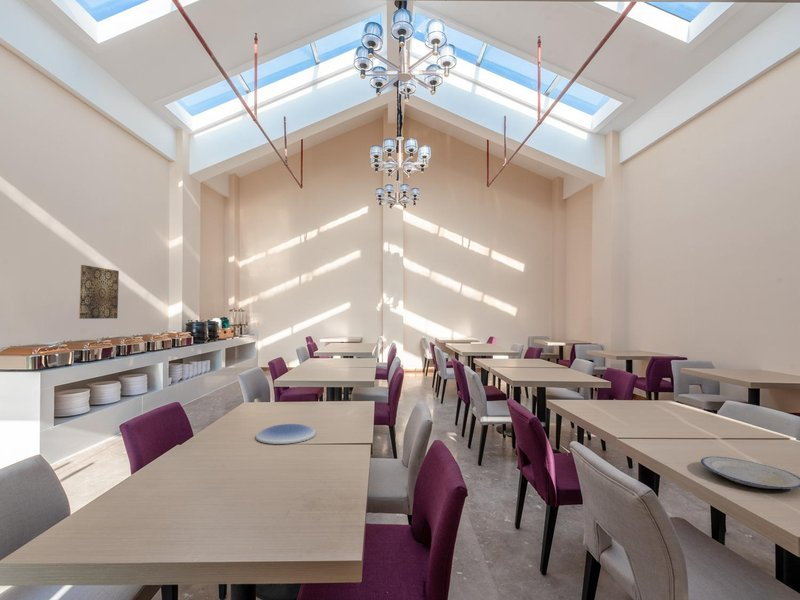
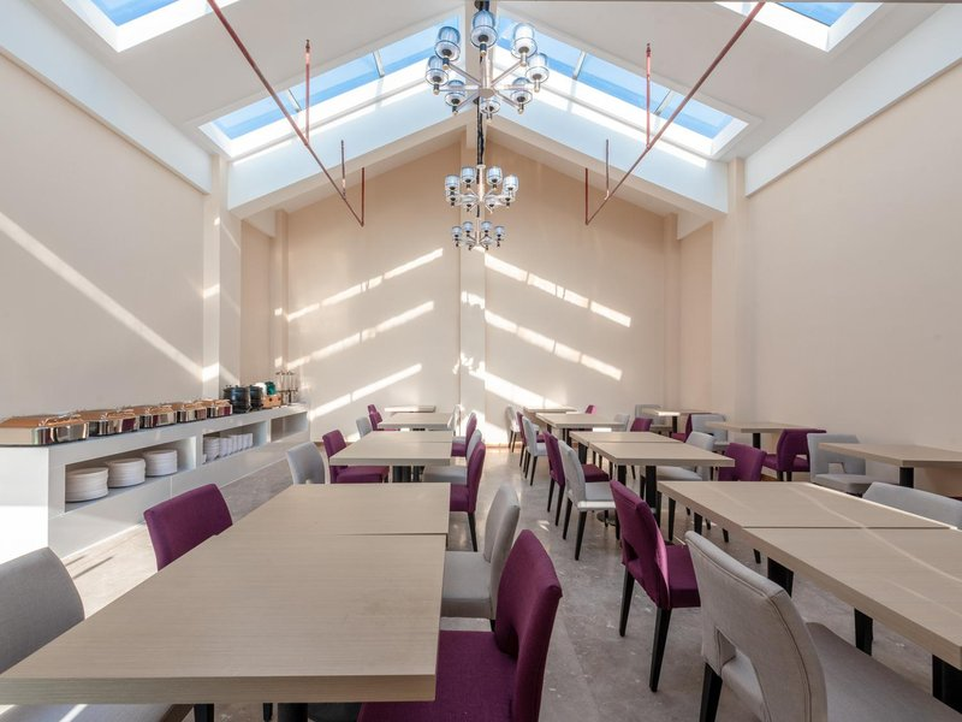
- plate (749, 473)
- wall art (100, 293)
- plate (286, 431)
